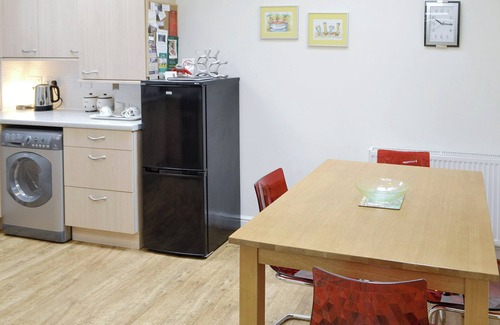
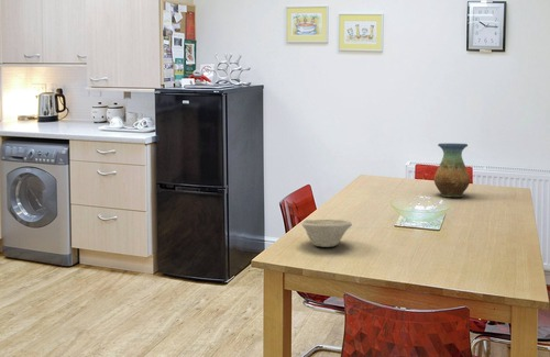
+ bowl (326, 232)
+ vase (452, 169)
